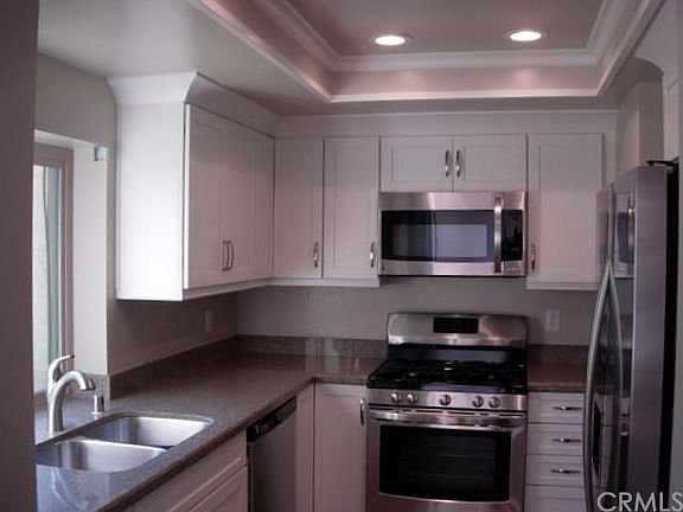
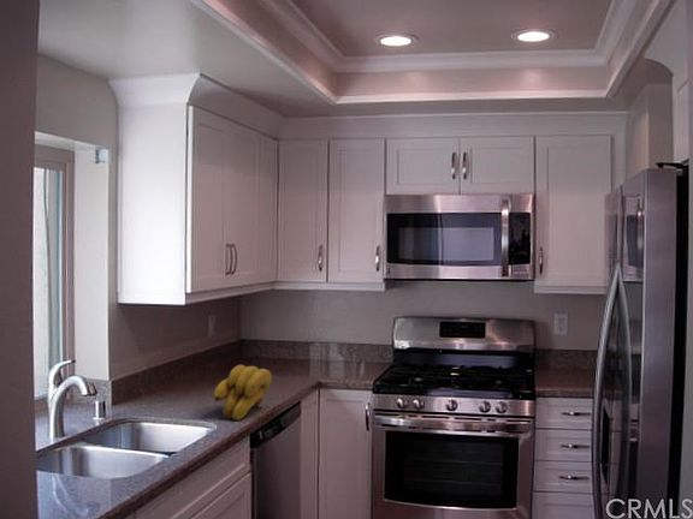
+ banana bunch (243, 389)
